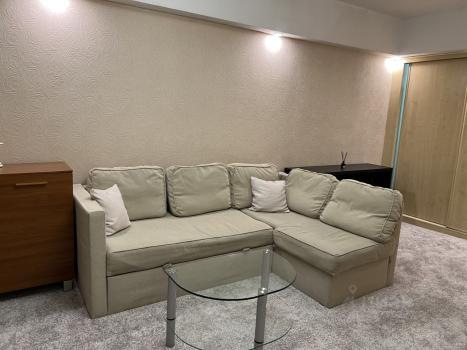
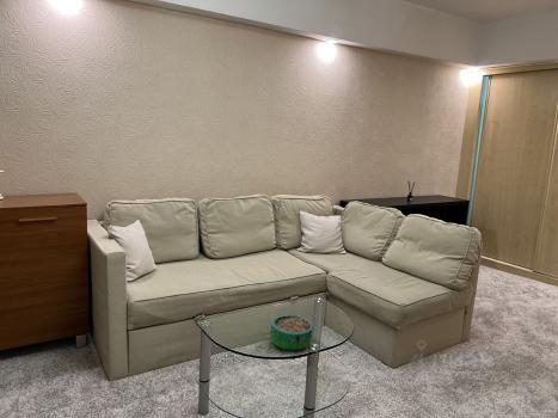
+ decorative bowl (290, 332)
